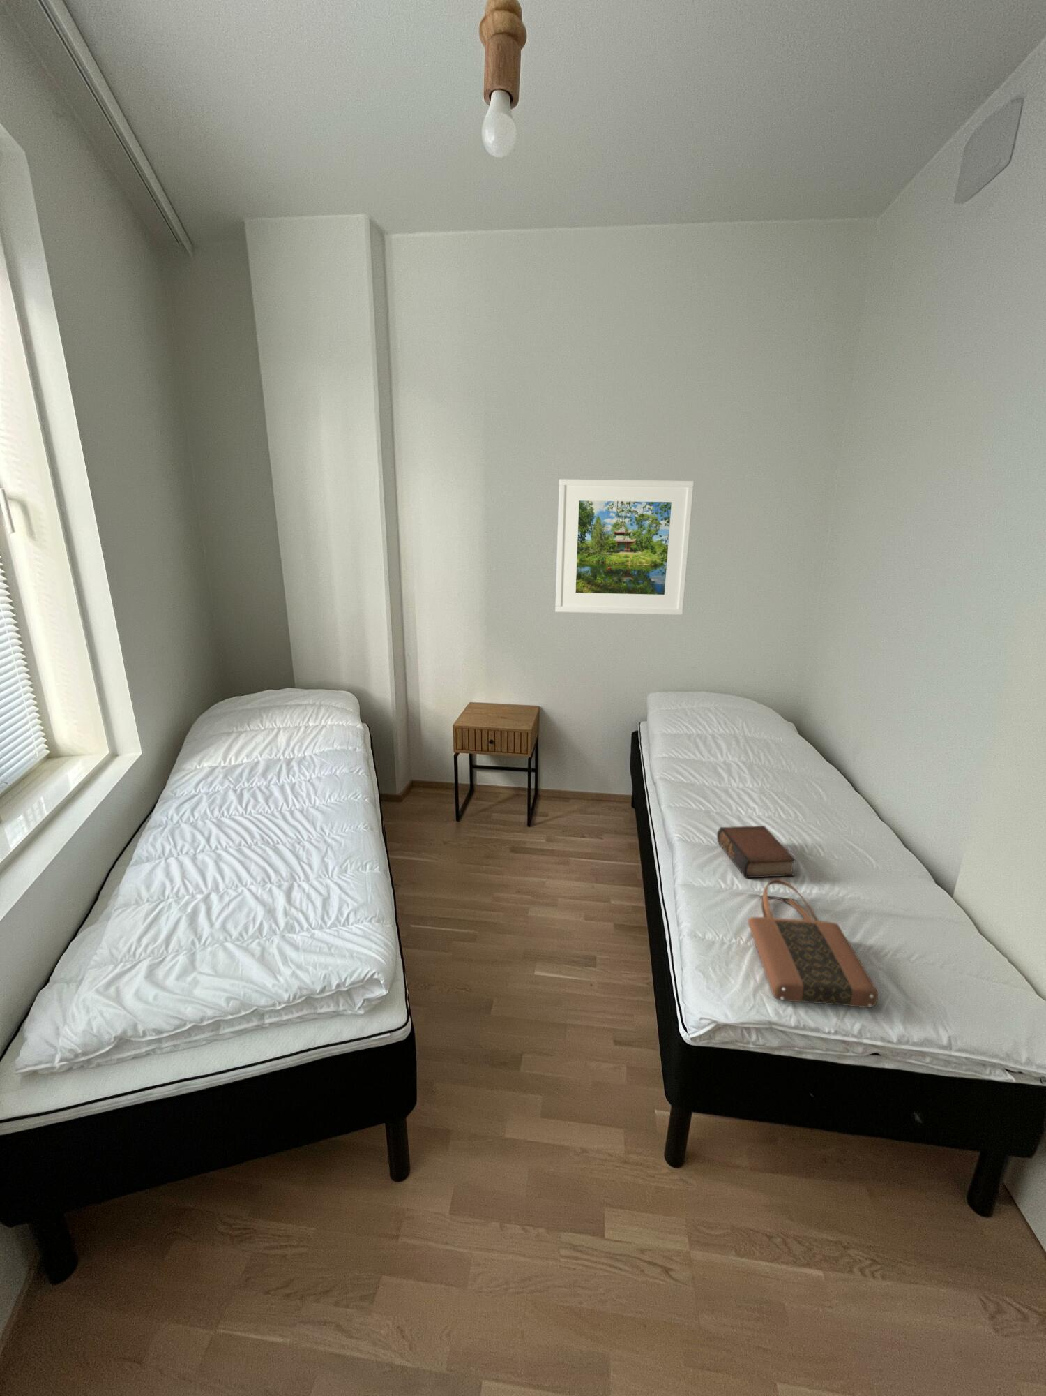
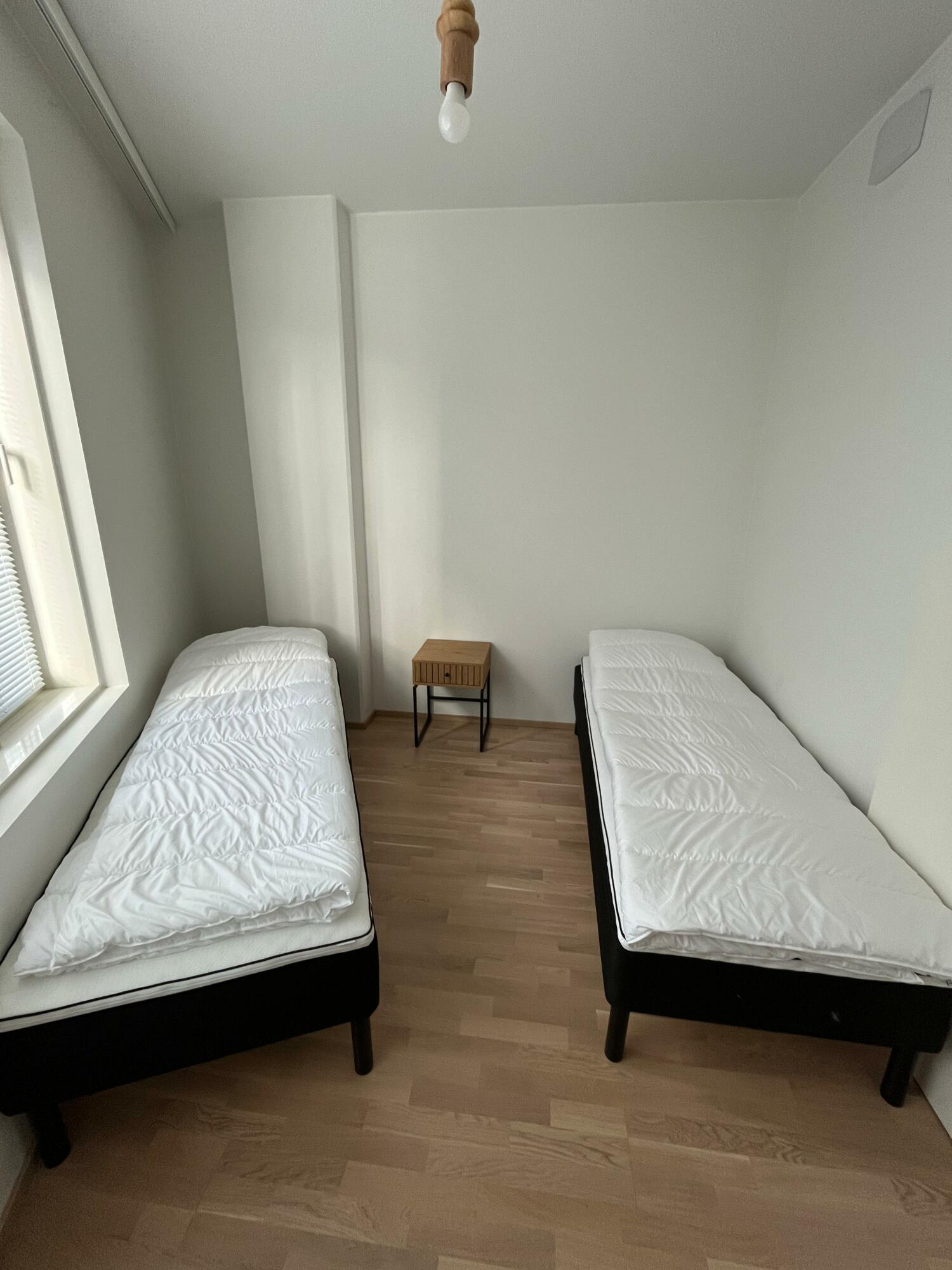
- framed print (622, 547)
- book (754, 850)
- tote bag (799, 935)
